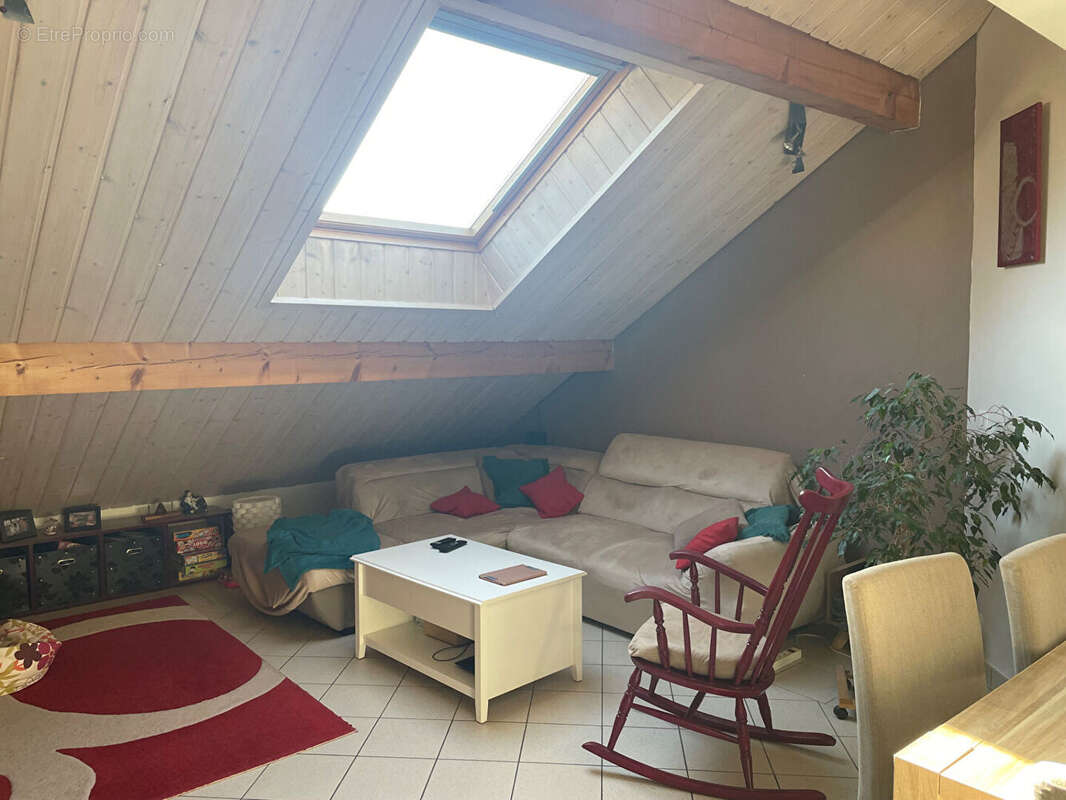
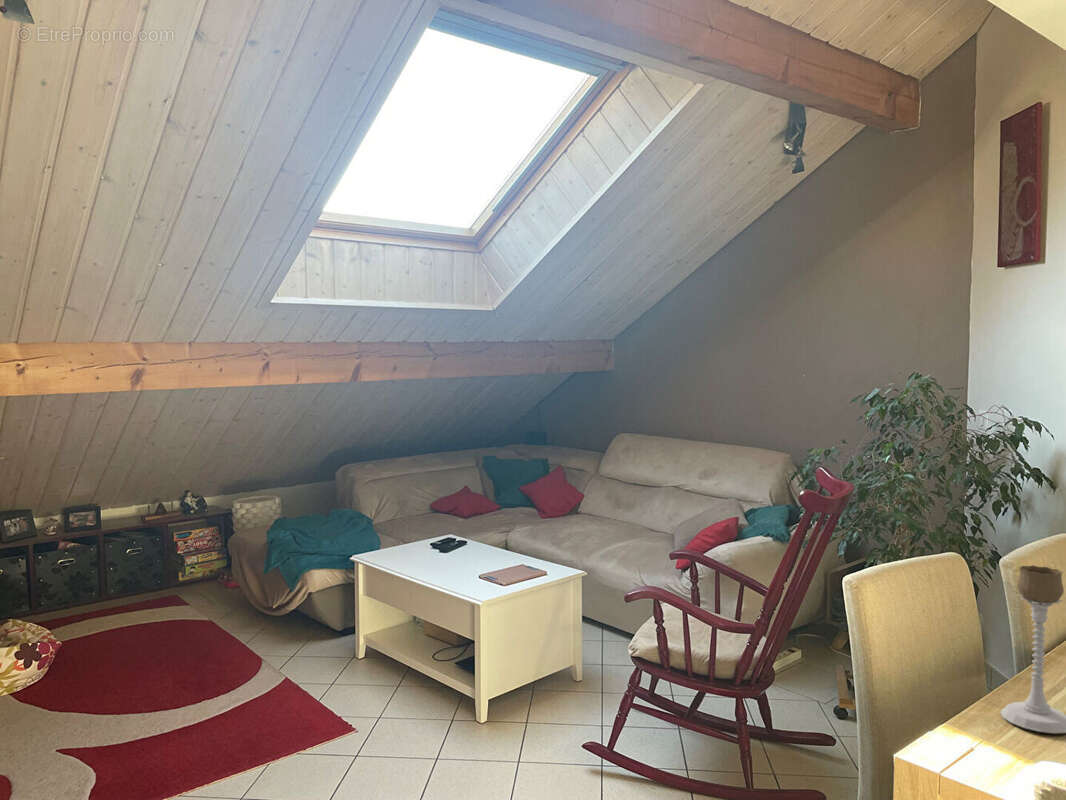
+ candle holder (1038, 644)
